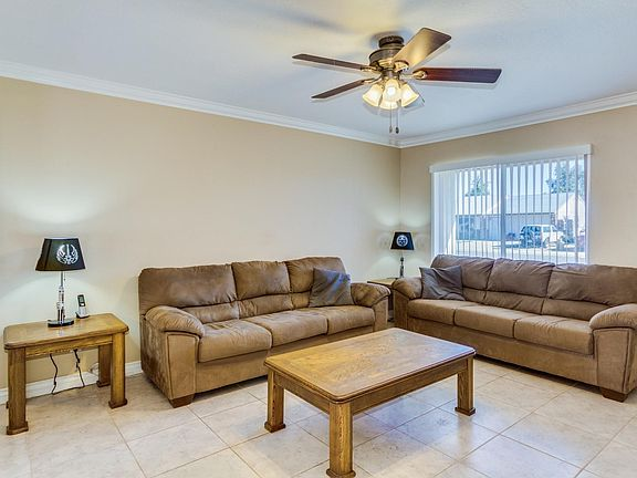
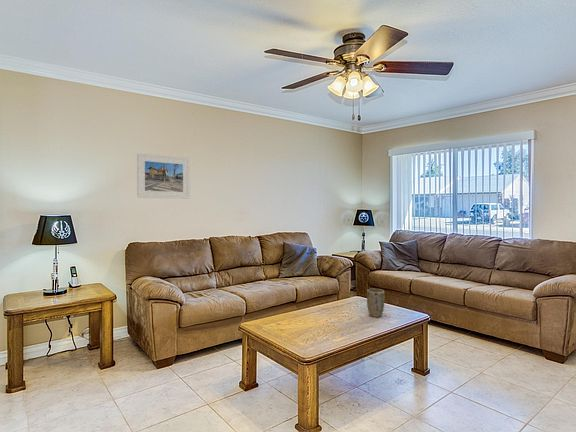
+ plant pot (375, 302)
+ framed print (164, 177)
